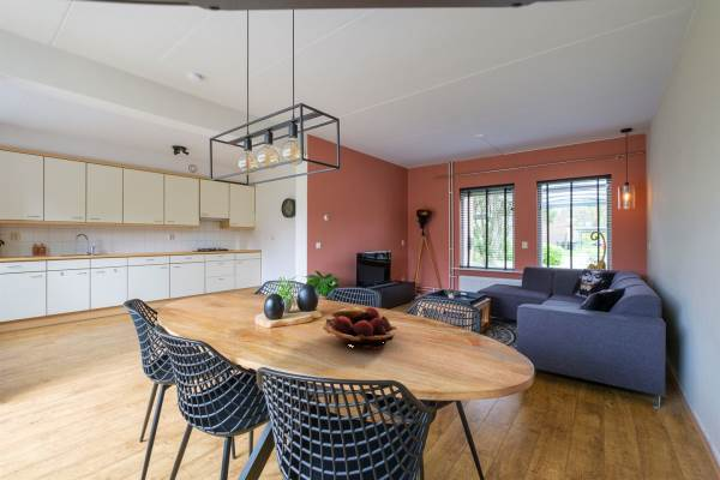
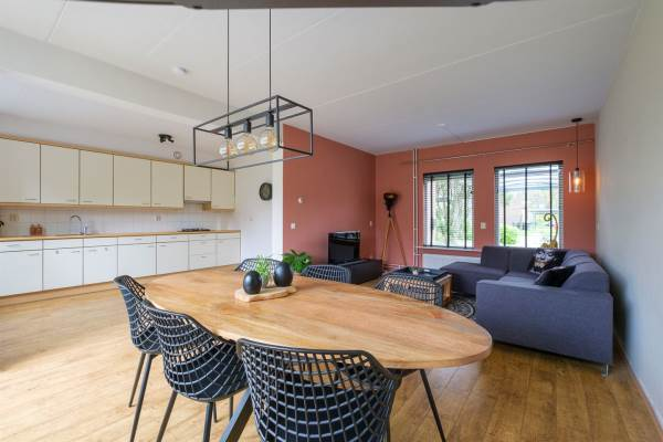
- fruit basket (359, 324)
